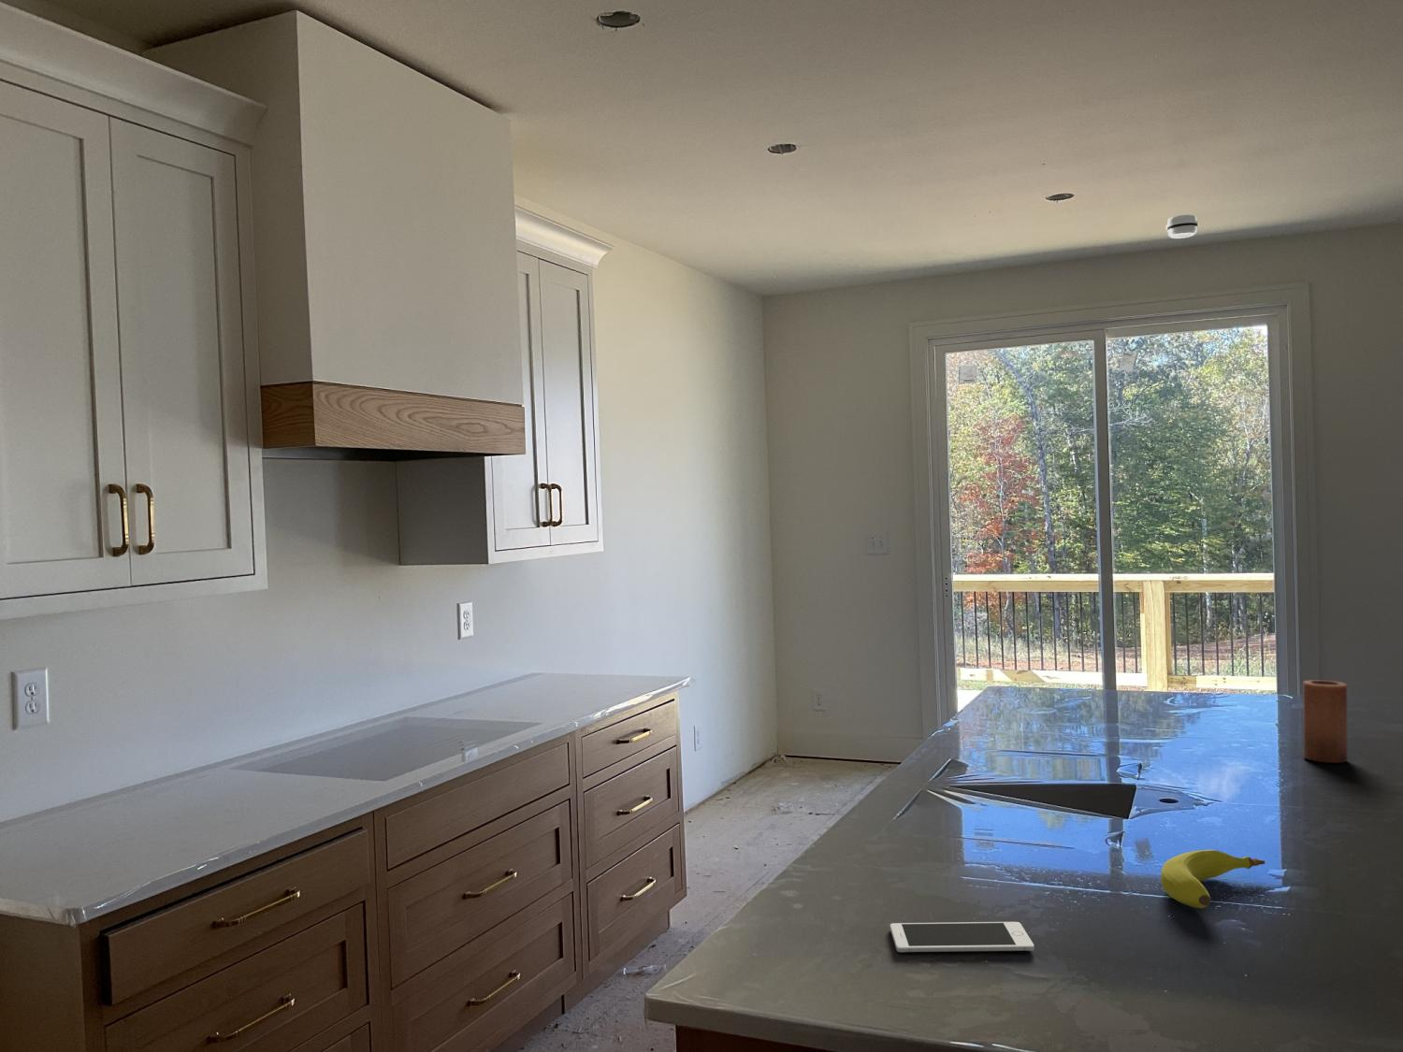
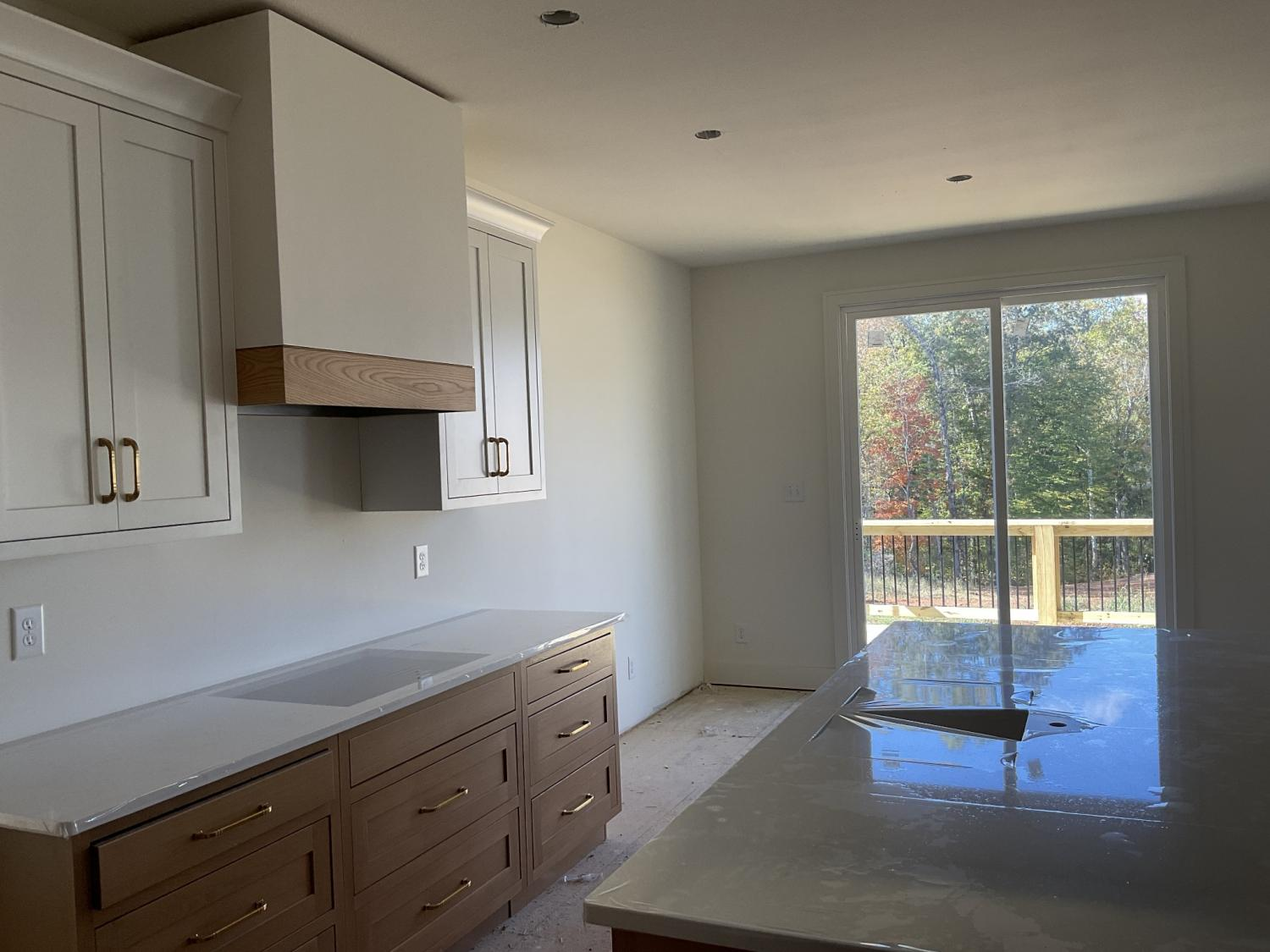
- fruit (1212, 876)
- cell phone (960, 936)
- candle (1325, 720)
- smoke detector (1181, 227)
